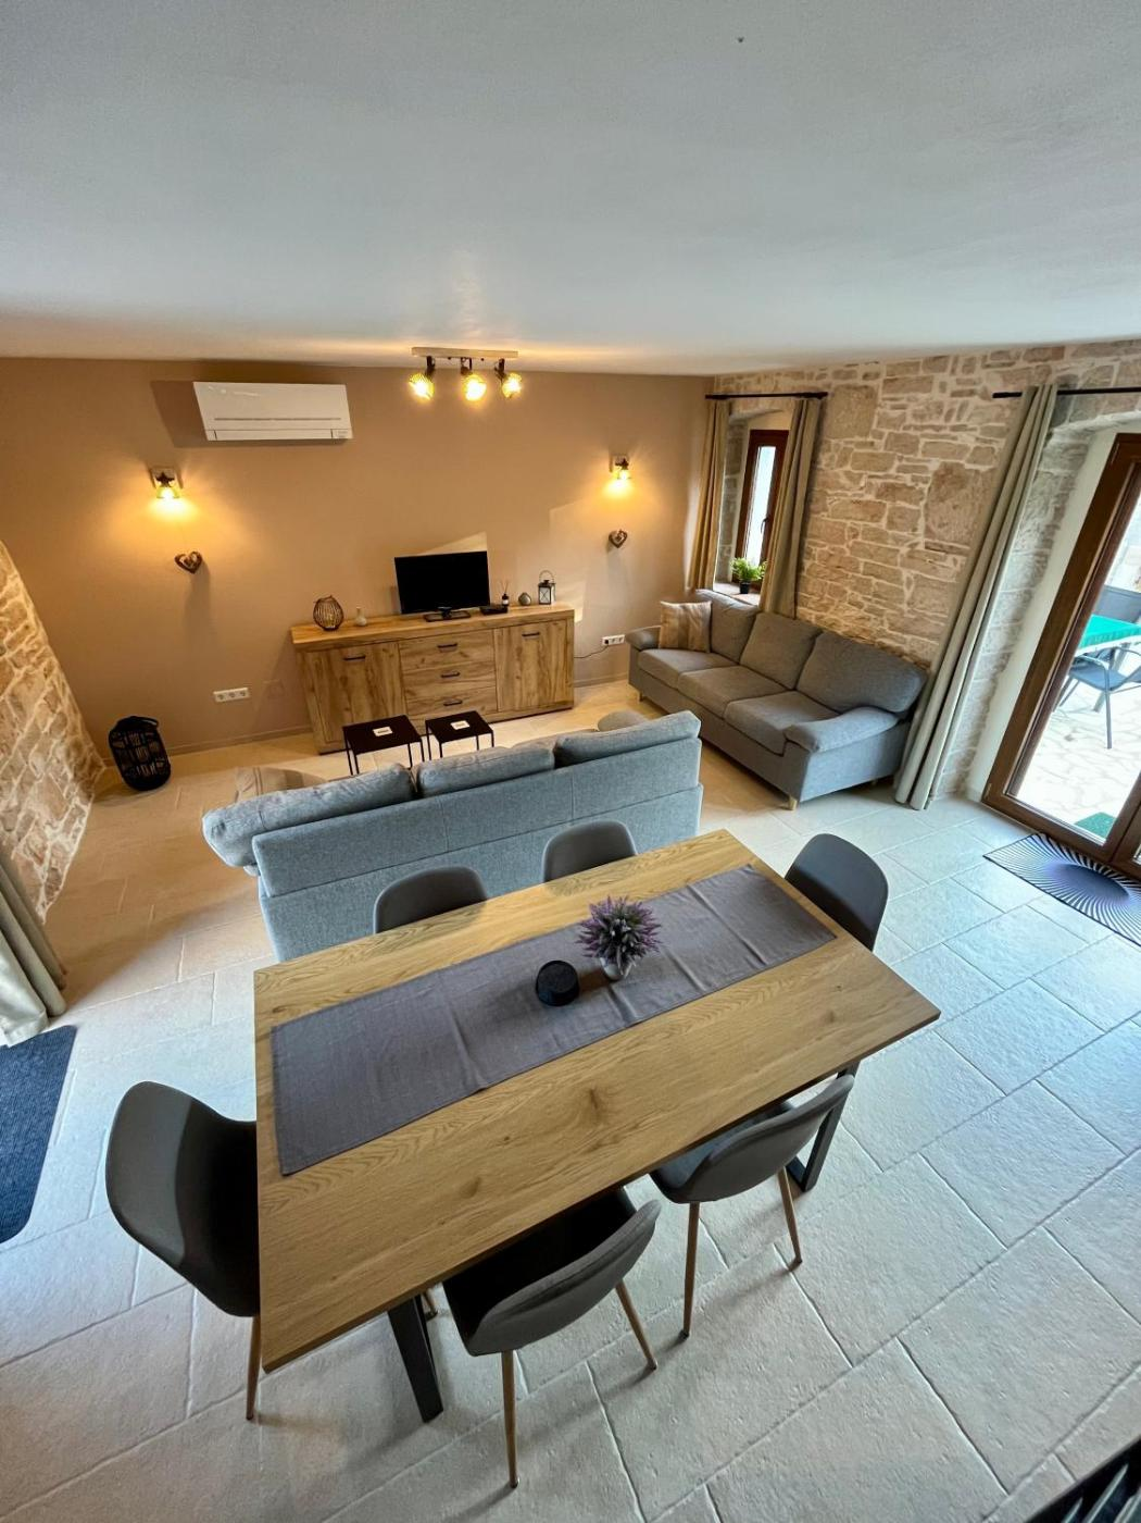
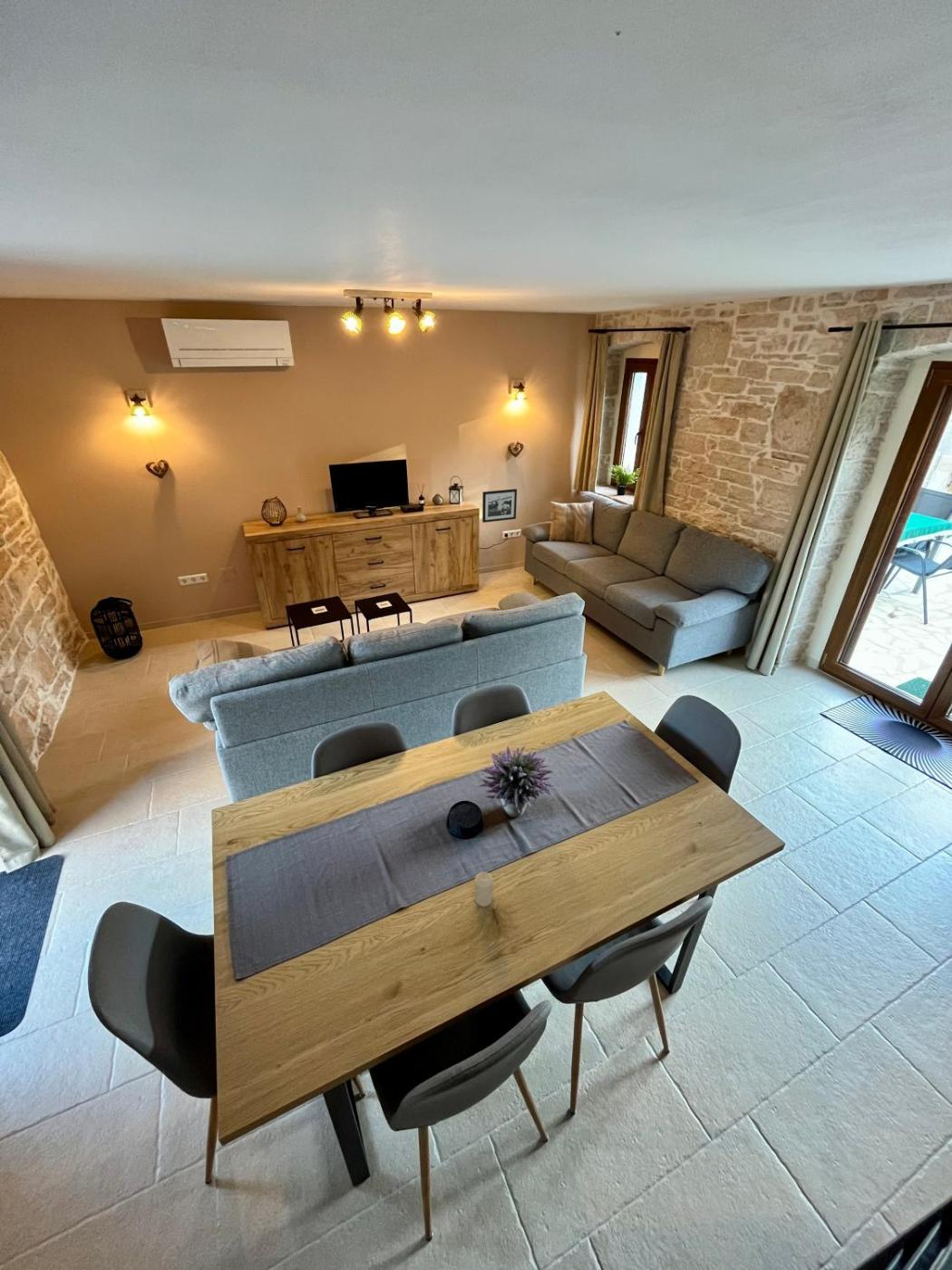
+ candle (483, 887)
+ picture frame (500, 505)
